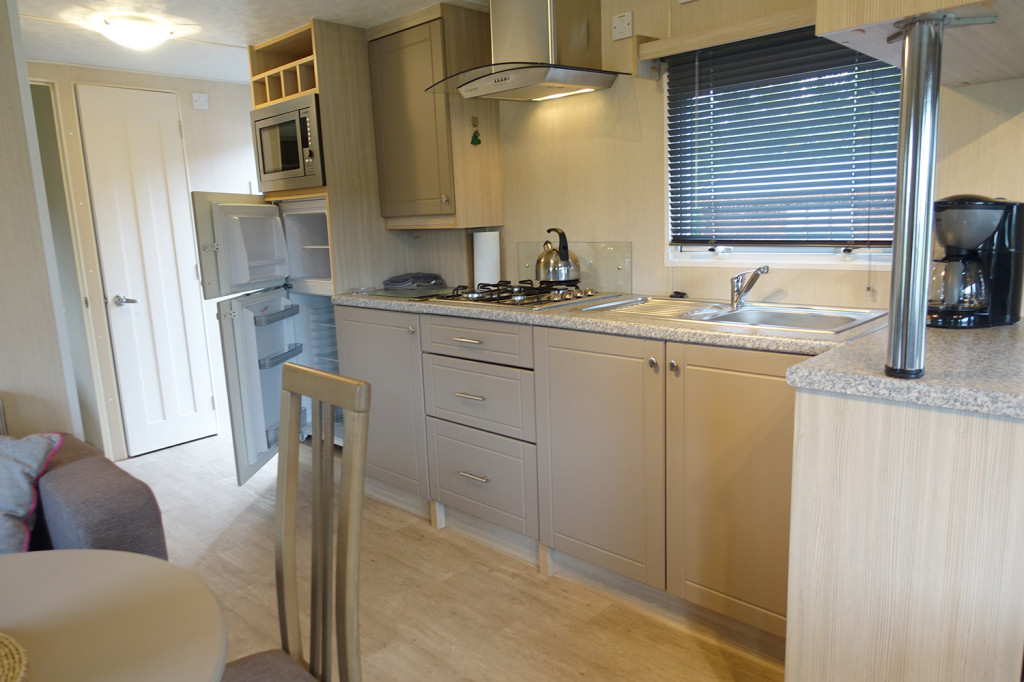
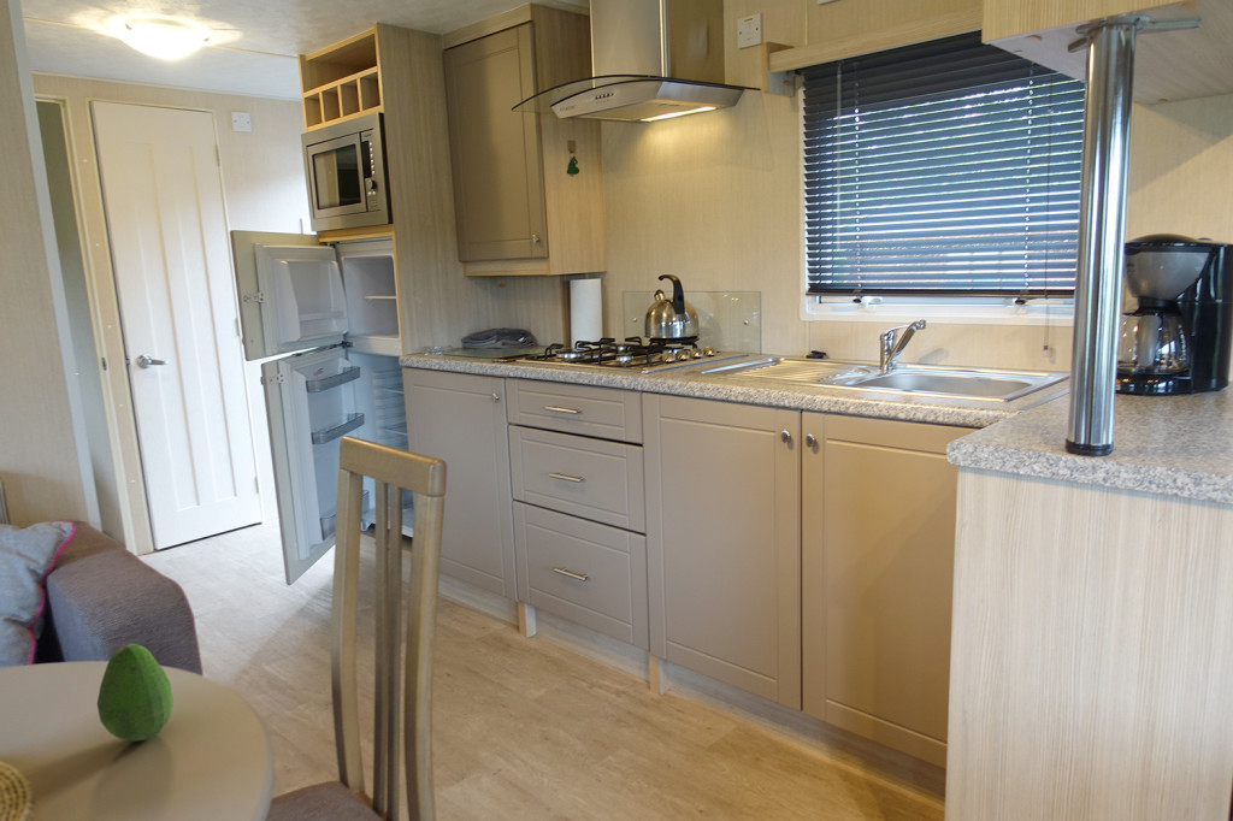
+ fruit (134, 692)
